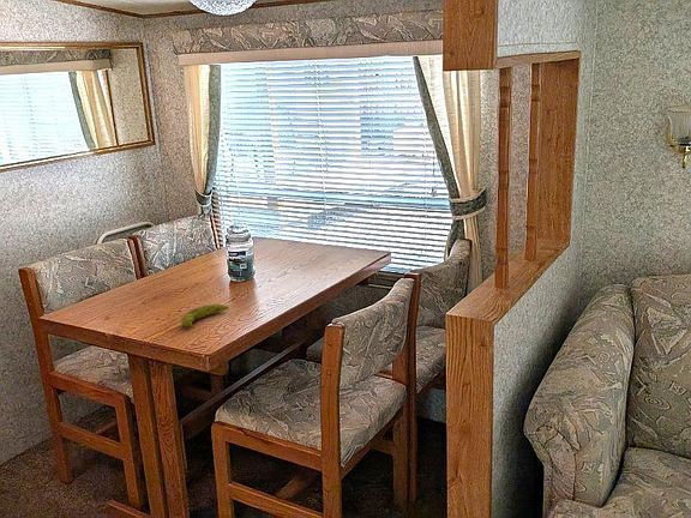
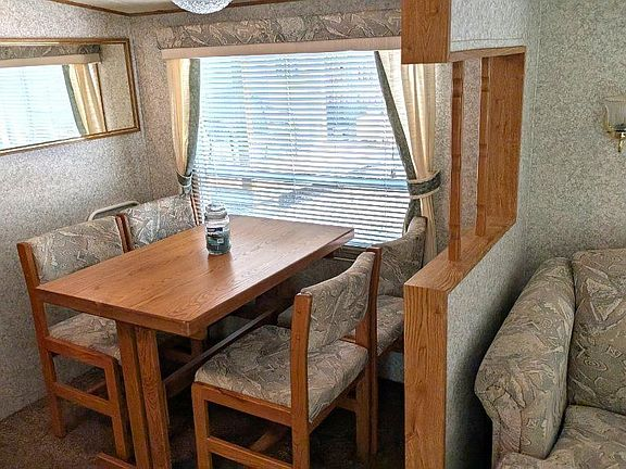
- fruit (205, 314)
